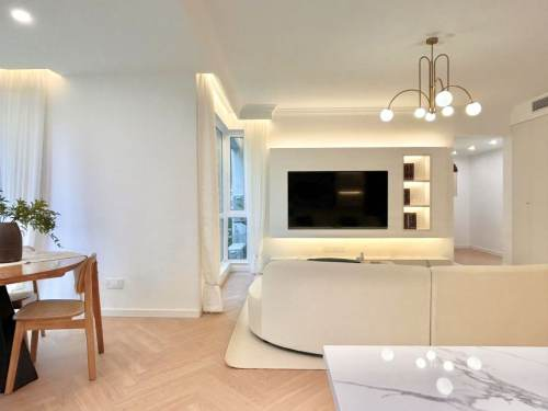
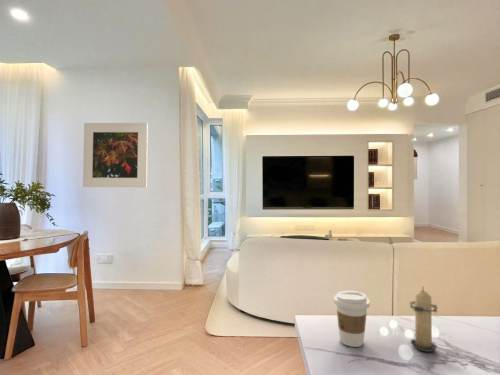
+ coffee cup (351, 317)
+ candle (423, 316)
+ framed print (115, 155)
